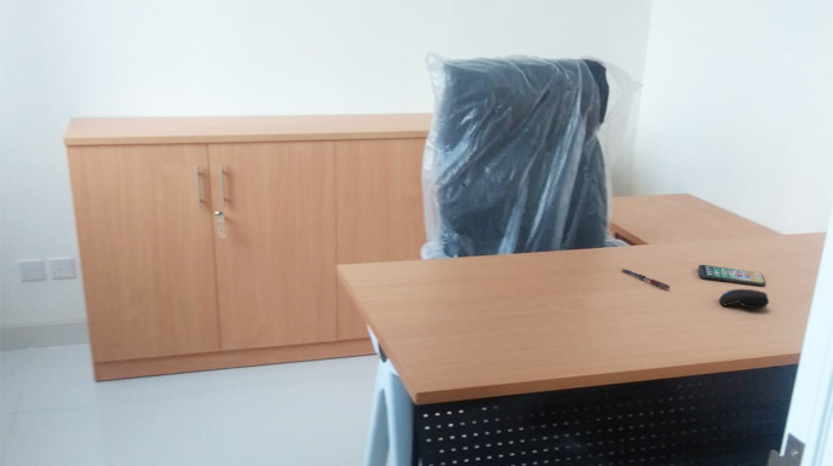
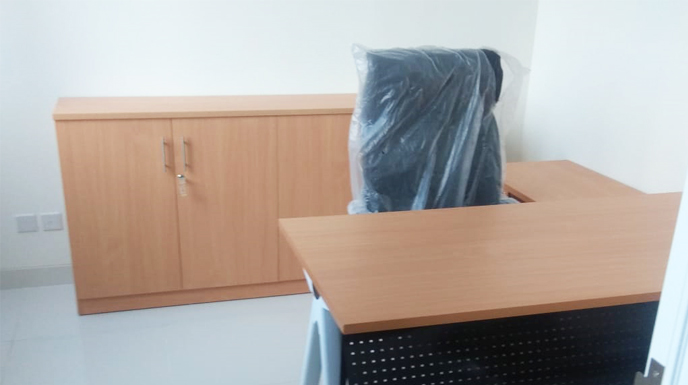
- computer mouse (743, 298)
- smartphone (730, 275)
- pen (644, 277)
